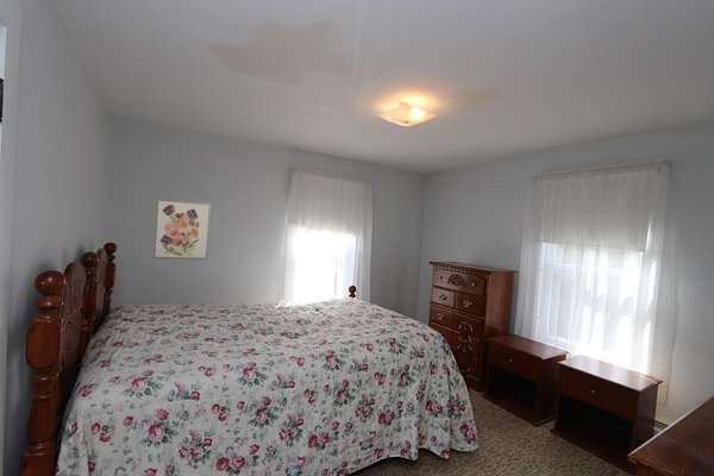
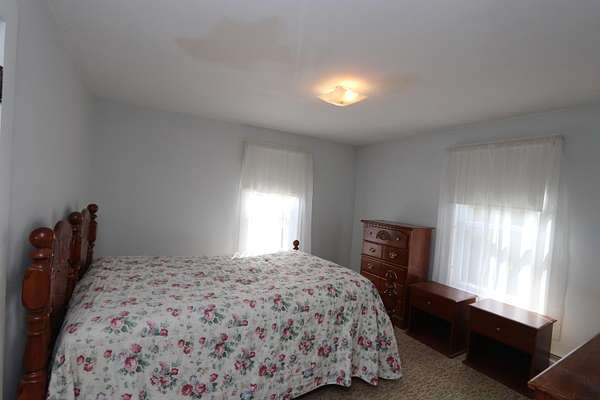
- wall art (182, 230)
